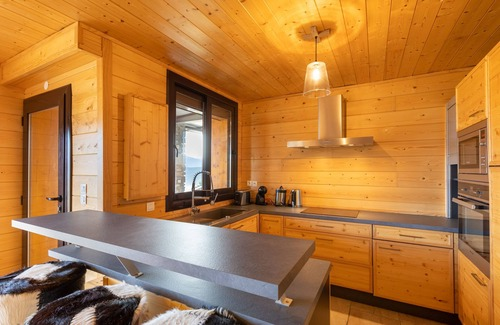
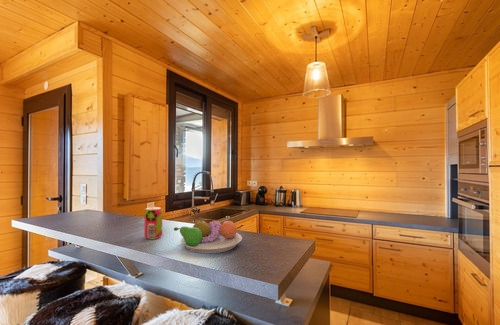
+ beverage can (153, 222)
+ fruit bowl (209, 232)
